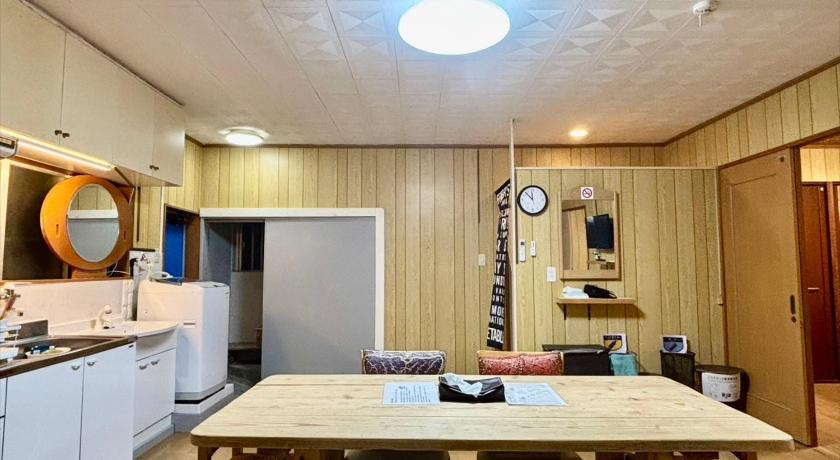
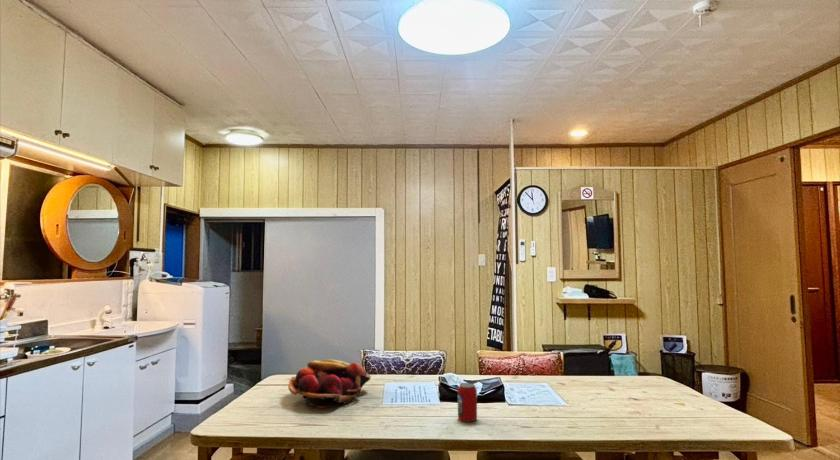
+ fruit basket (328, 379)
+ beverage can (467, 402)
